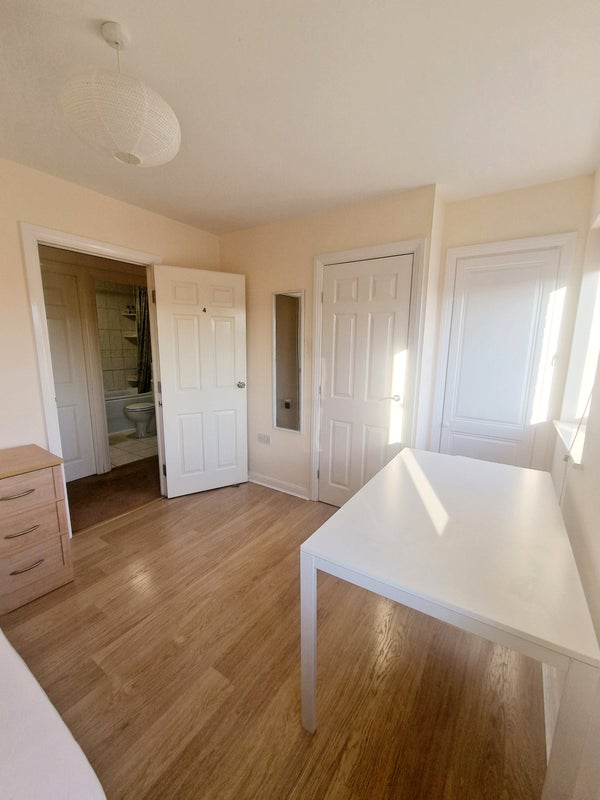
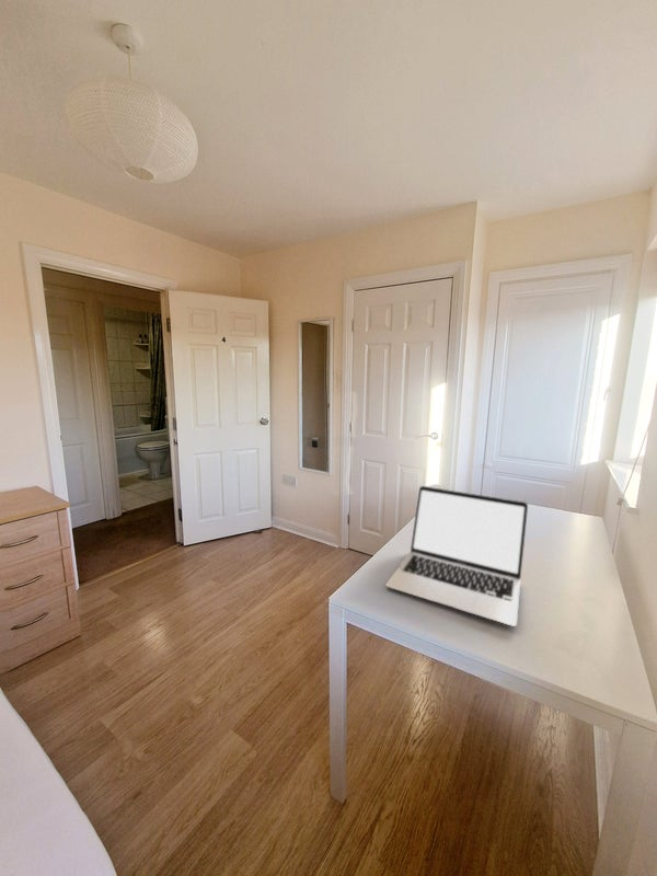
+ laptop (459, 543)
